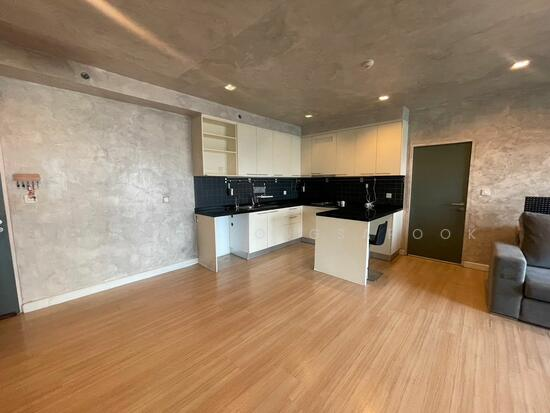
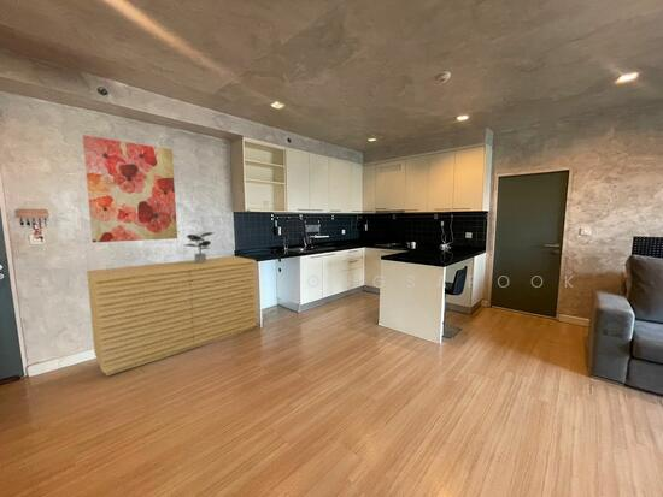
+ sideboard (182, 303)
+ potted plant (200, 247)
+ wall art (135, 193)
